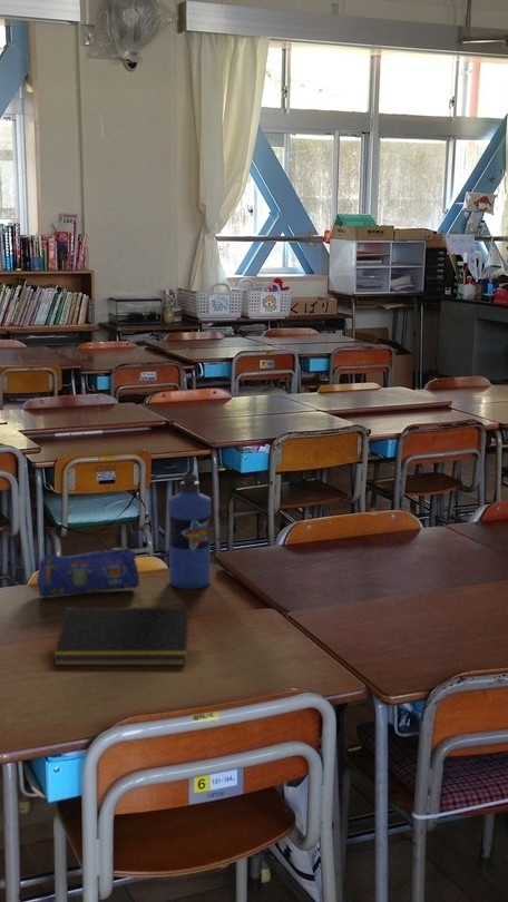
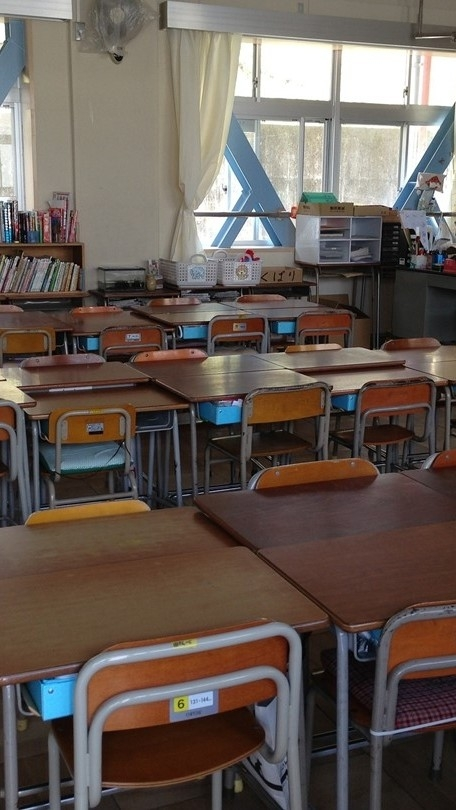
- water bottle (189, 528)
- pencil case (88, 571)
- notepad (124, 635)
